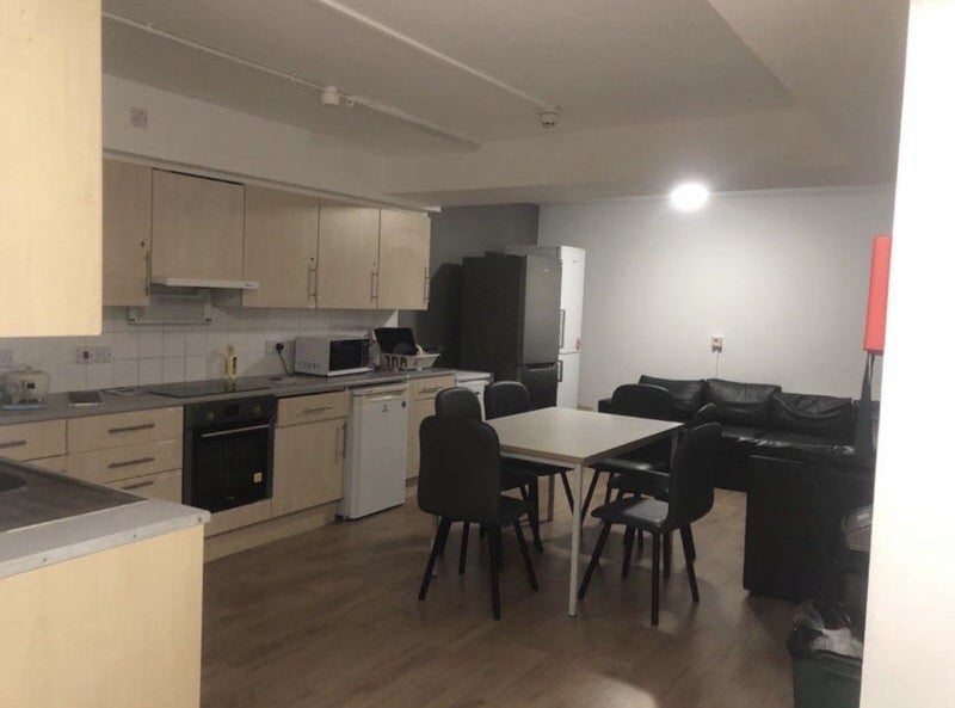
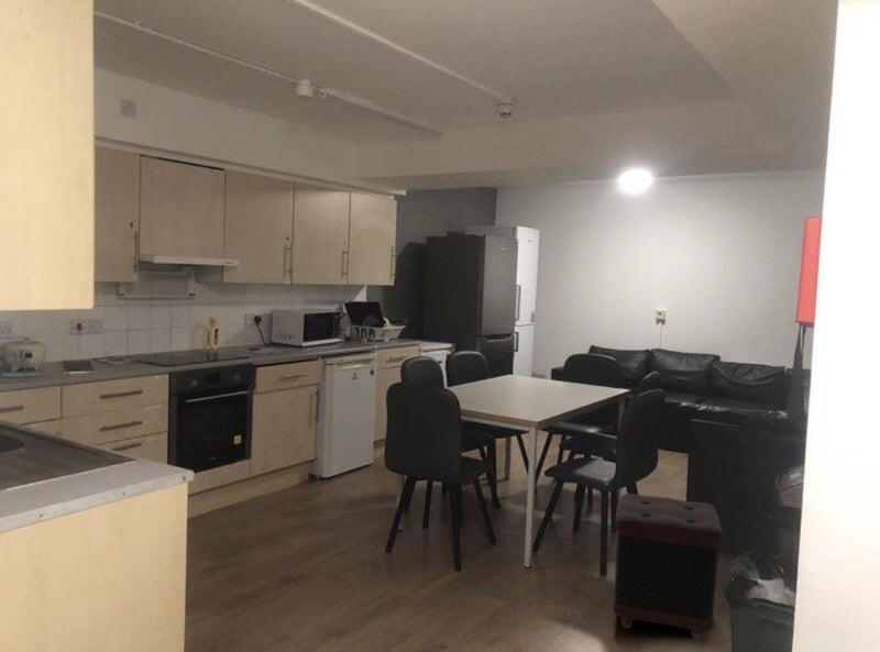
+ ottoman (663, 562)
